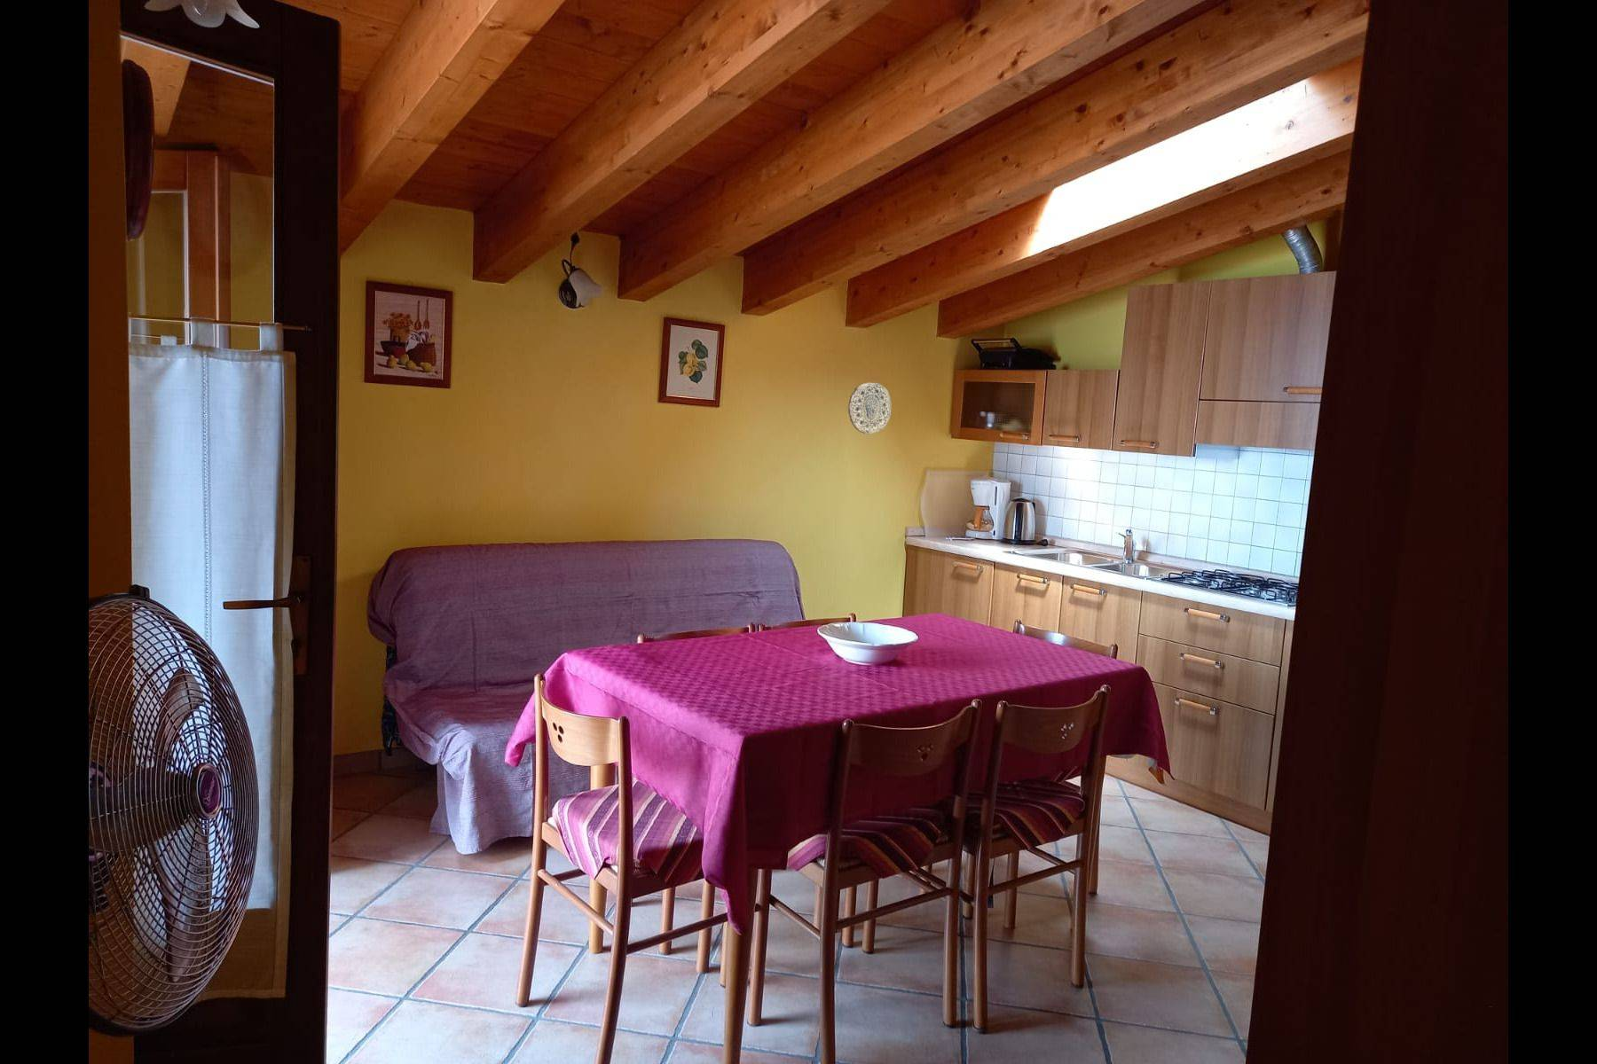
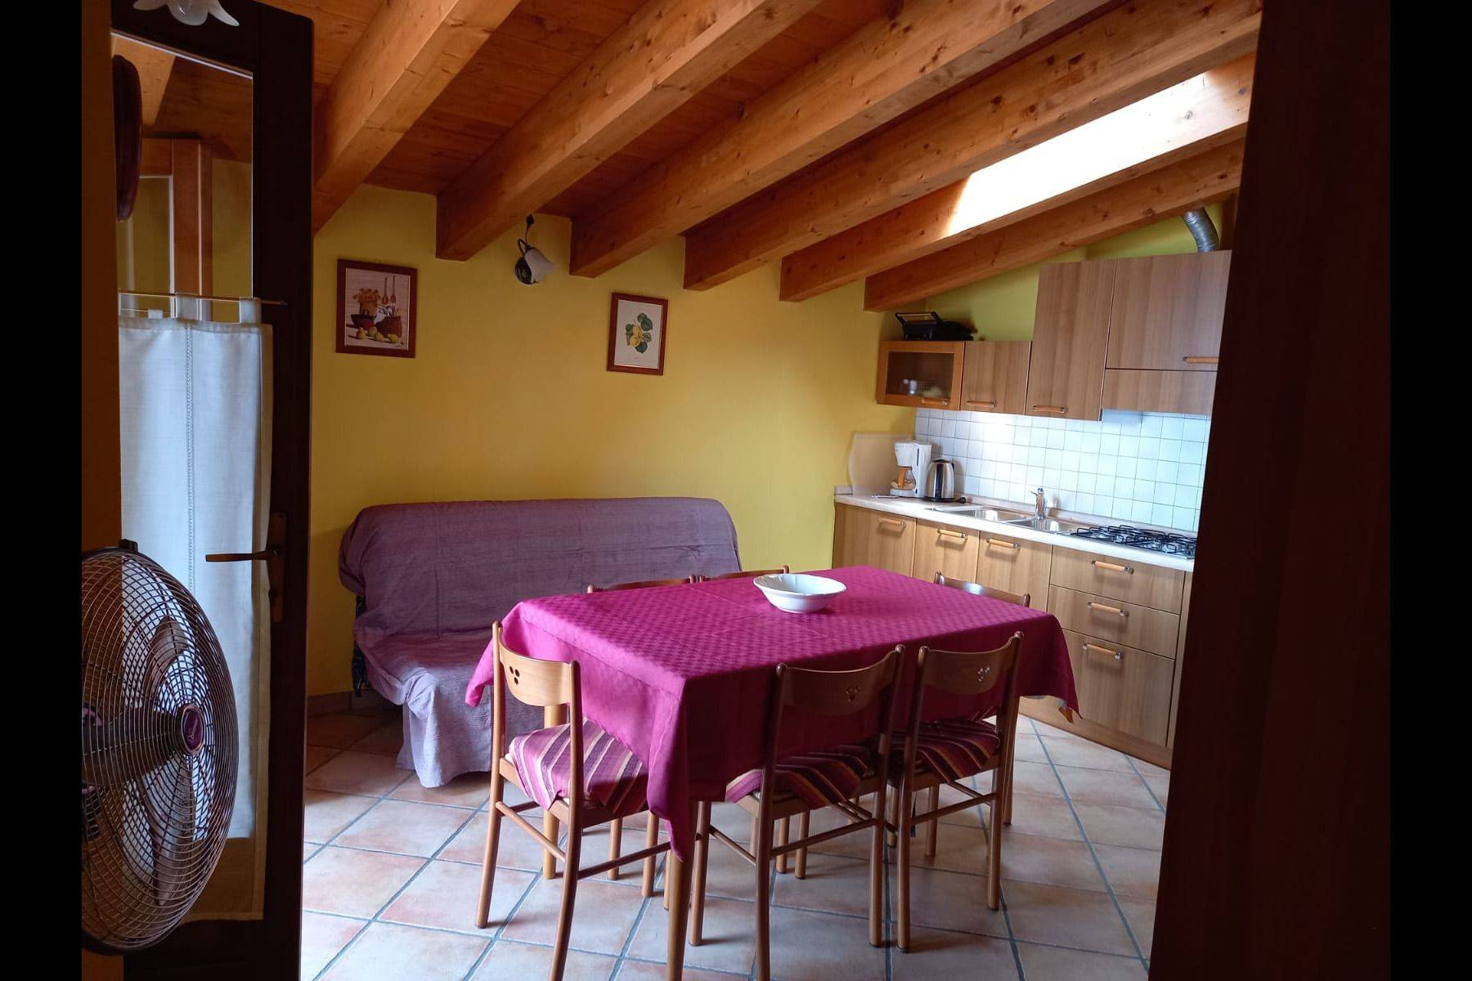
- decorative plate (870, 407)
